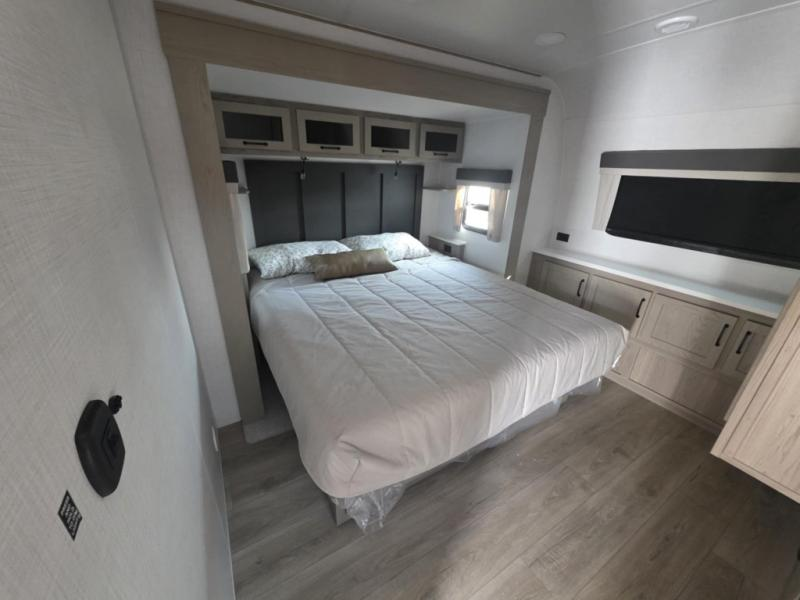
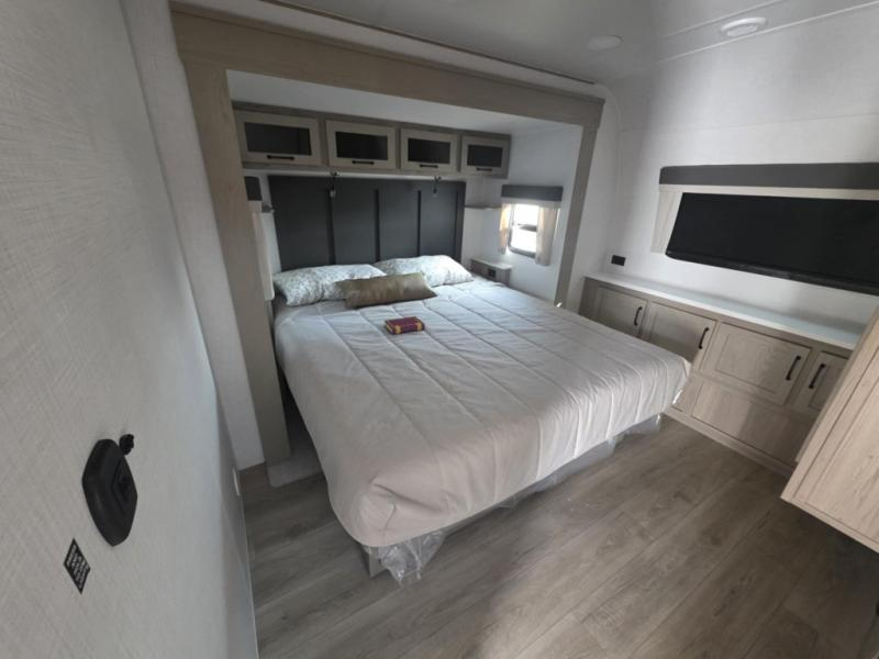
+ book (404, 324)
